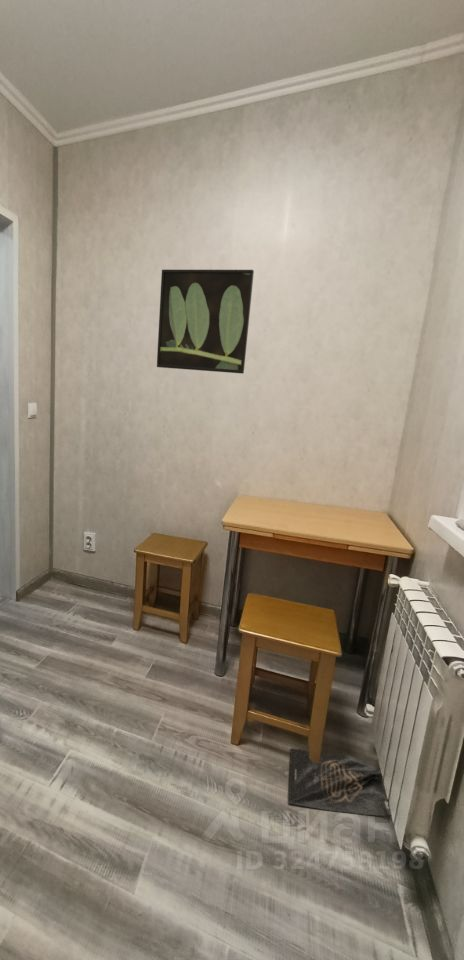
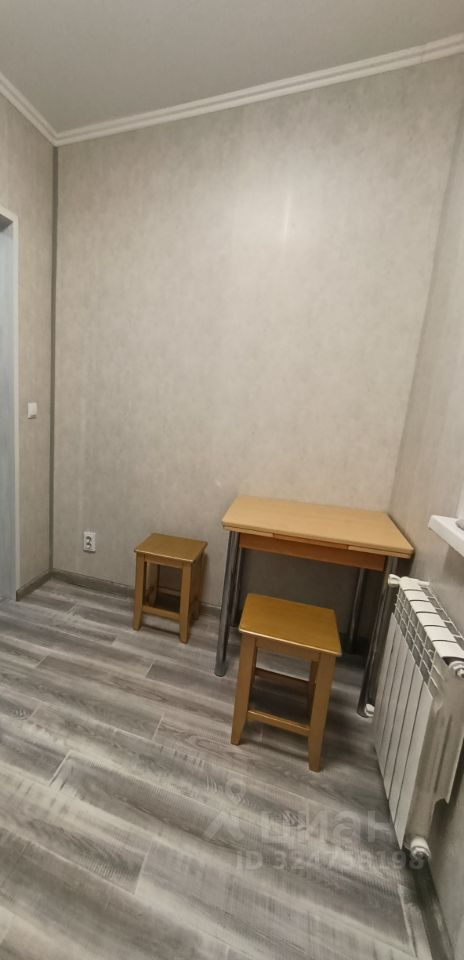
- bag (340, 782)
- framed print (202, 321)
